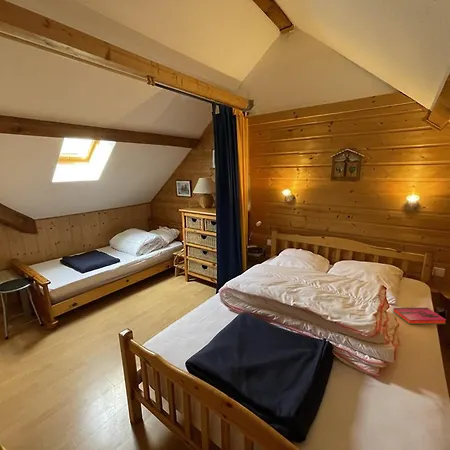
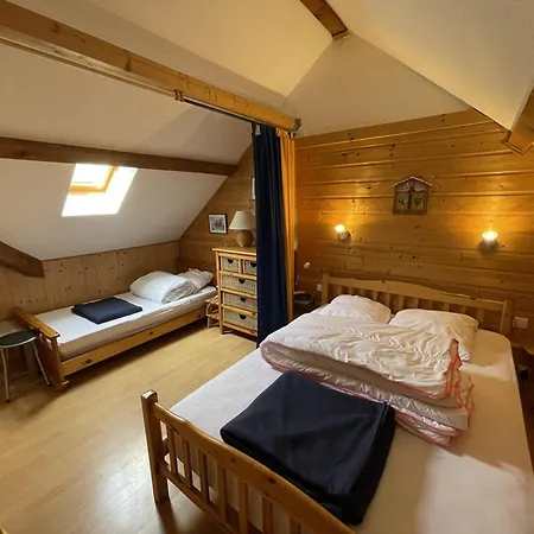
- hardback book (418, 315)
